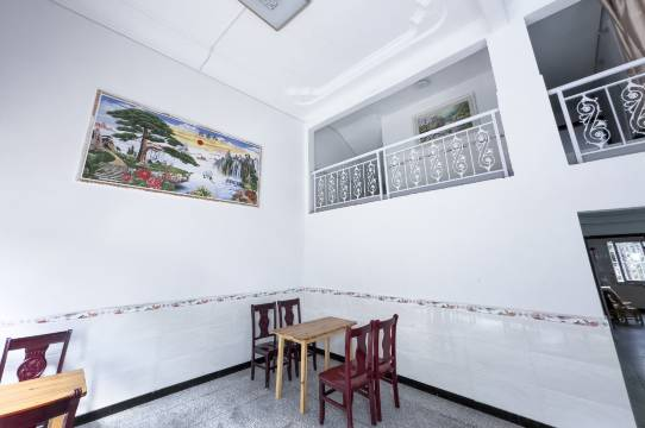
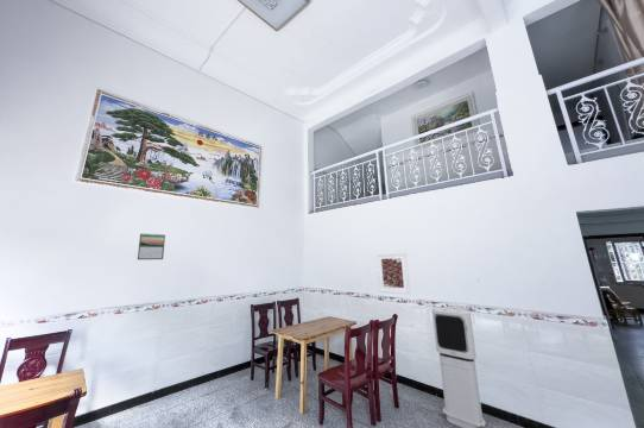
+ air purifier (460, 361)
+ calendar (151, 246)
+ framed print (392, 272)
